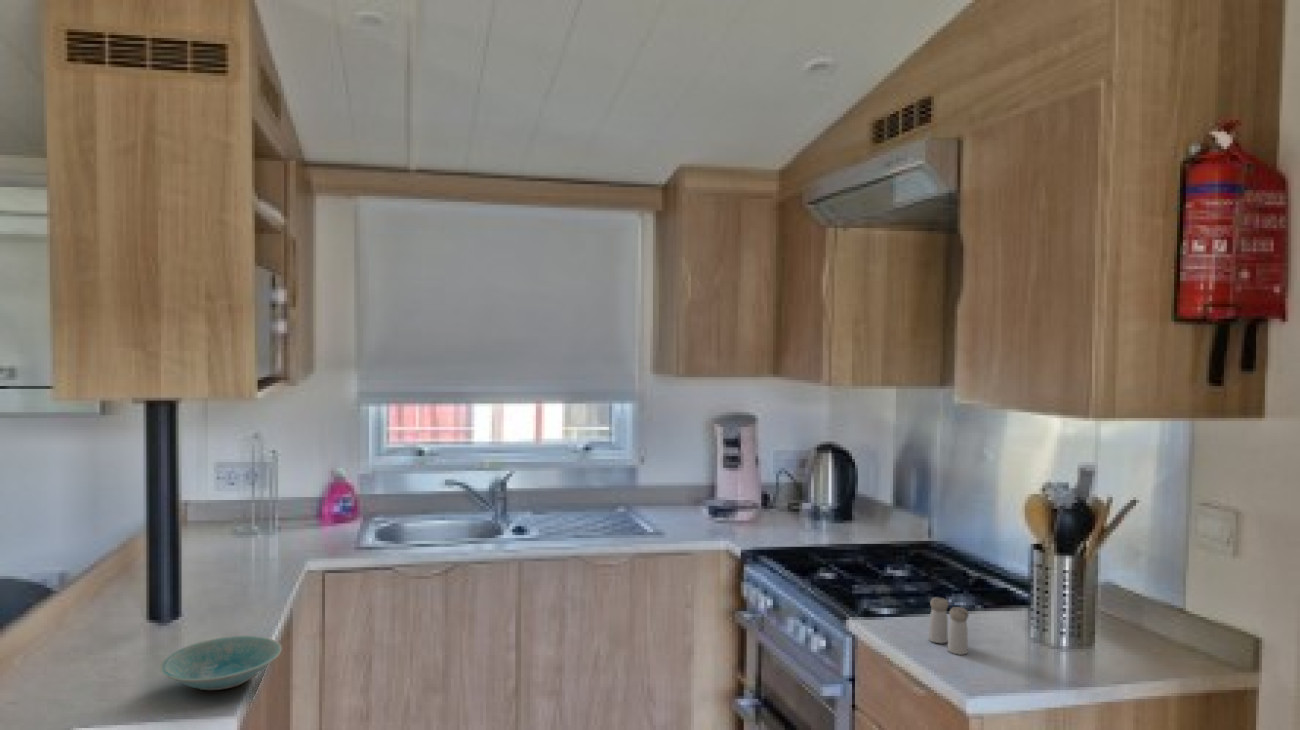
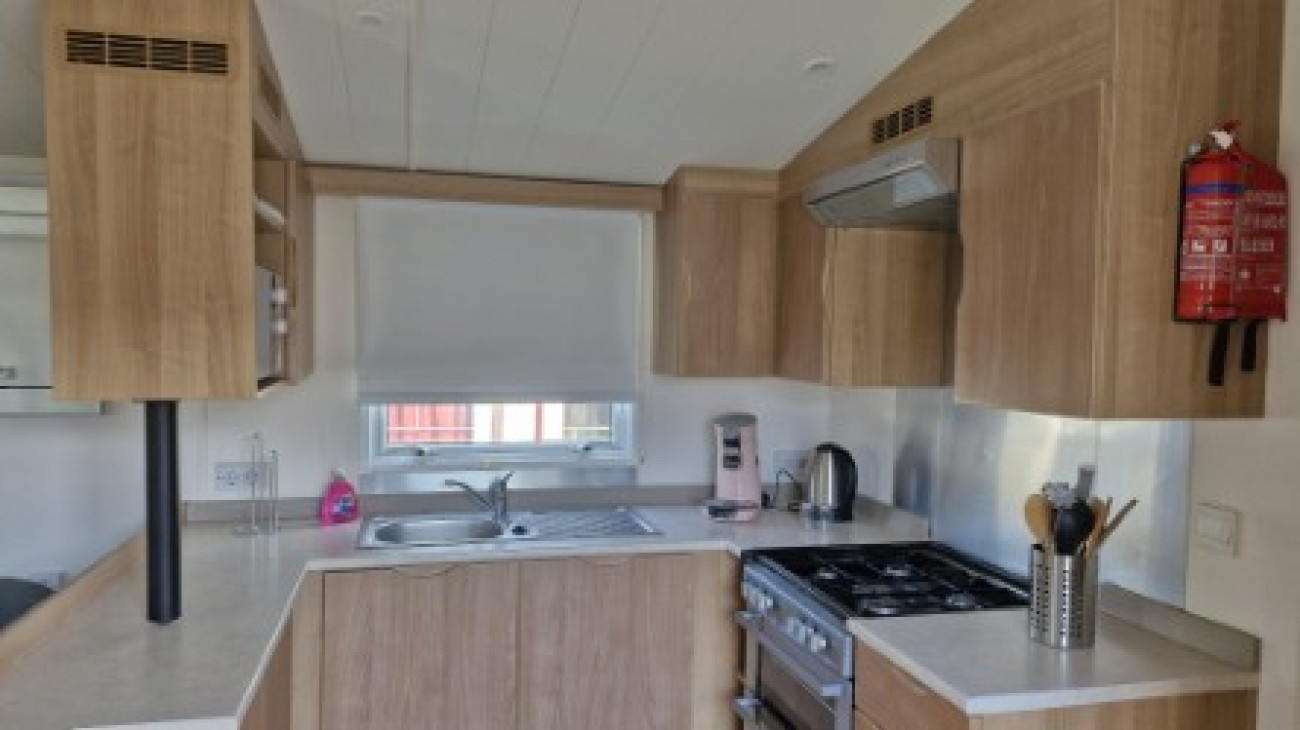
- salt and pepper shaker (947, 624)
- bowl (222, 667)
